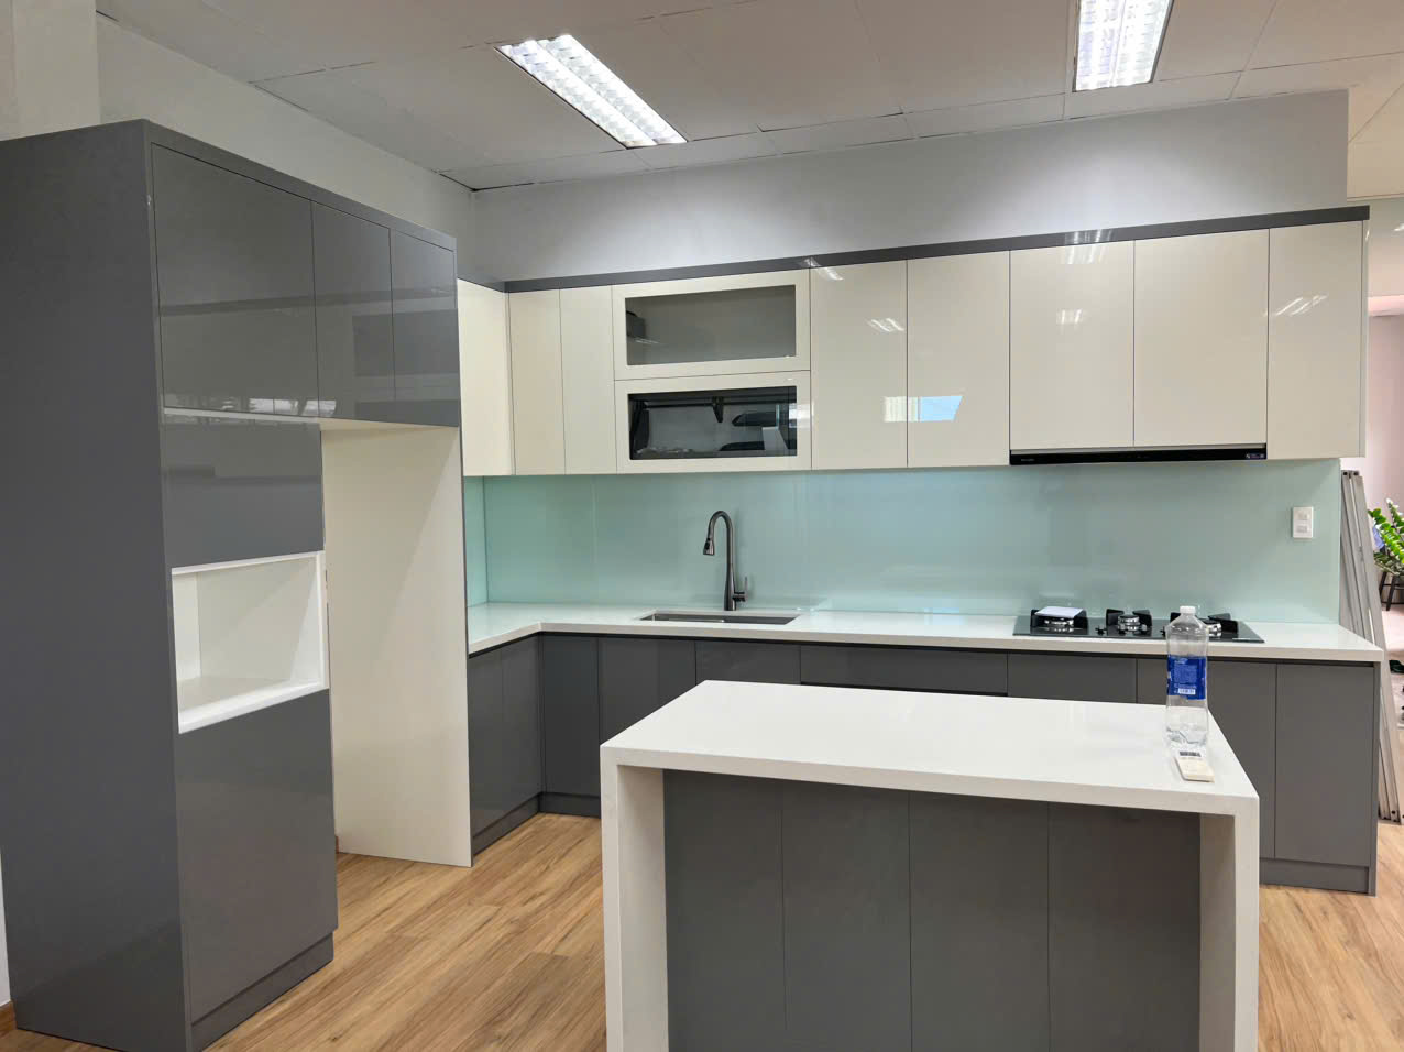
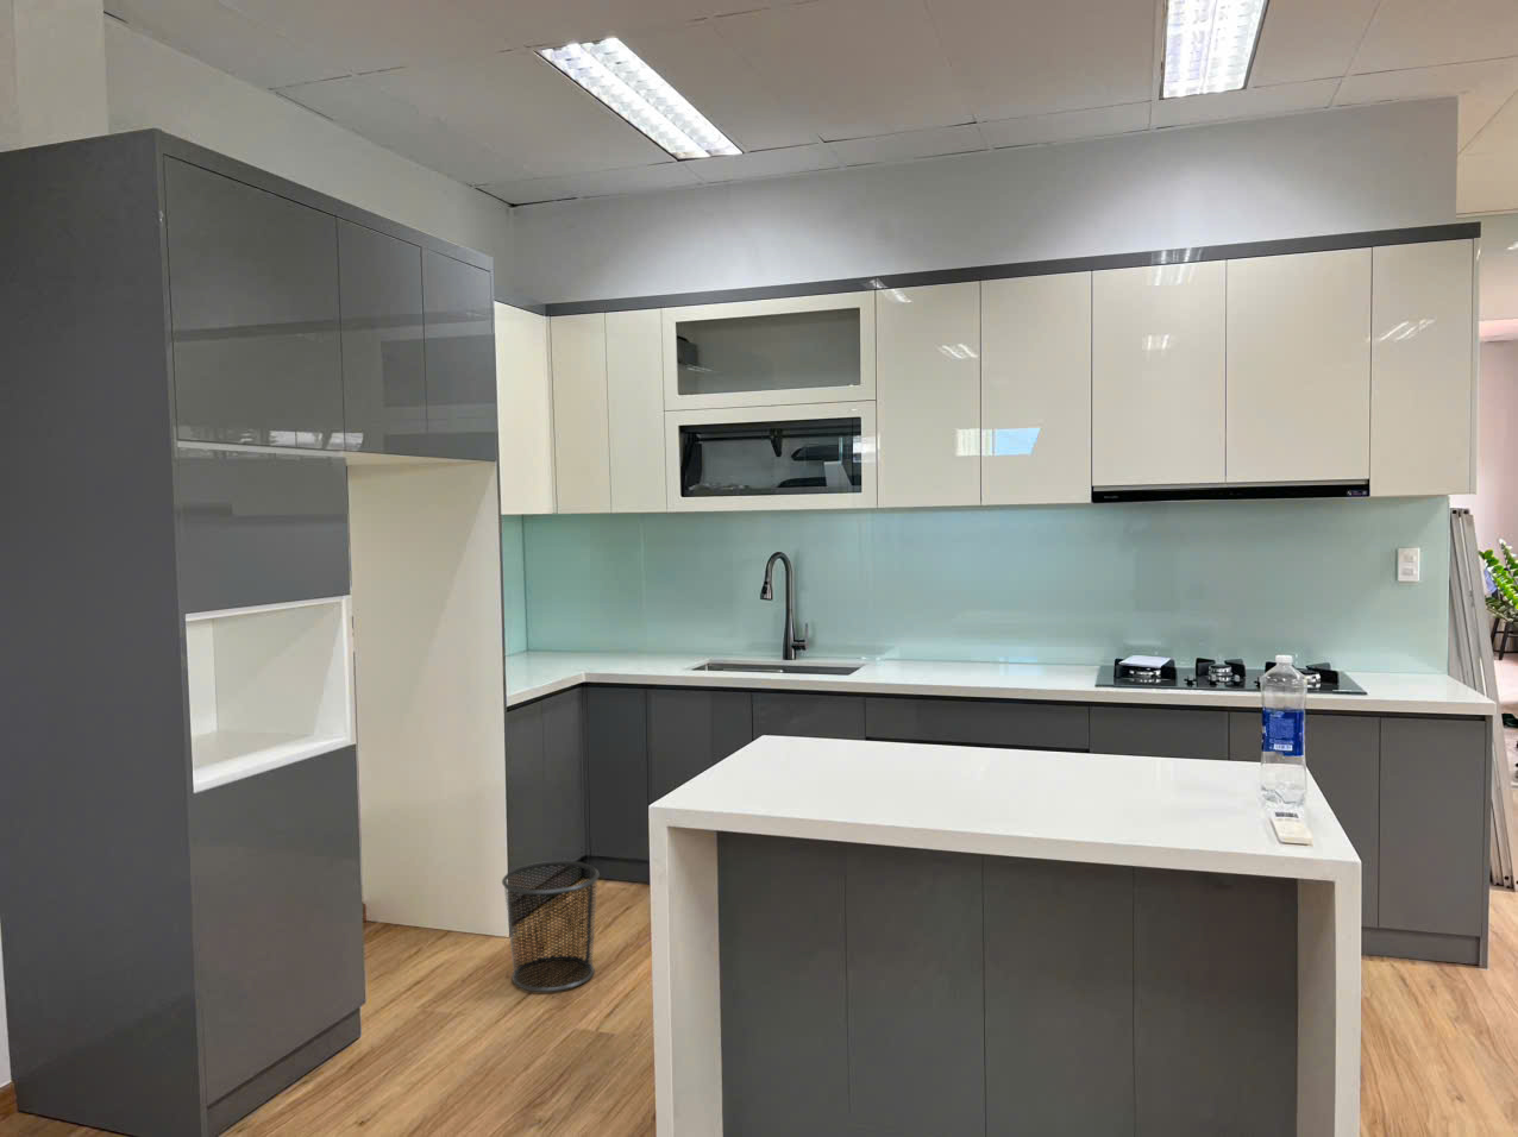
+ trash can (552, 924)
